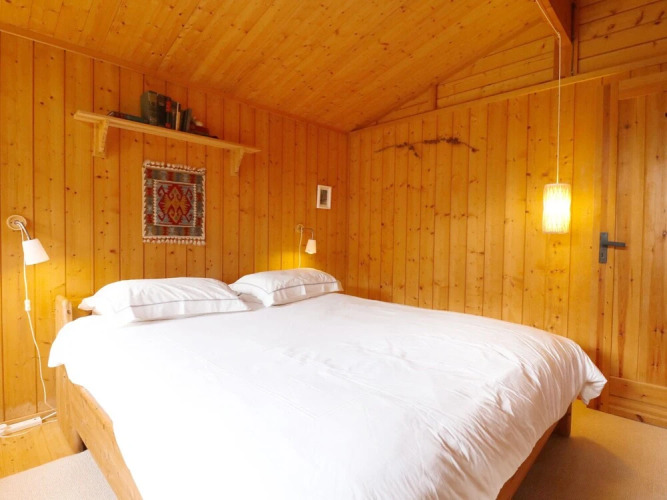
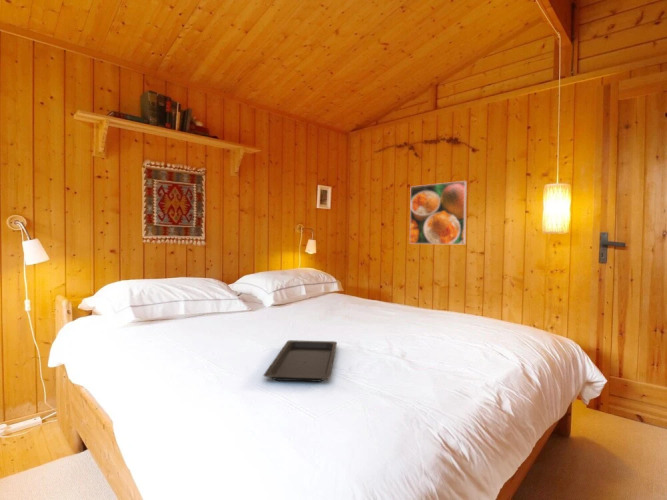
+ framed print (436, 214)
+ serving tray (305, 359)
